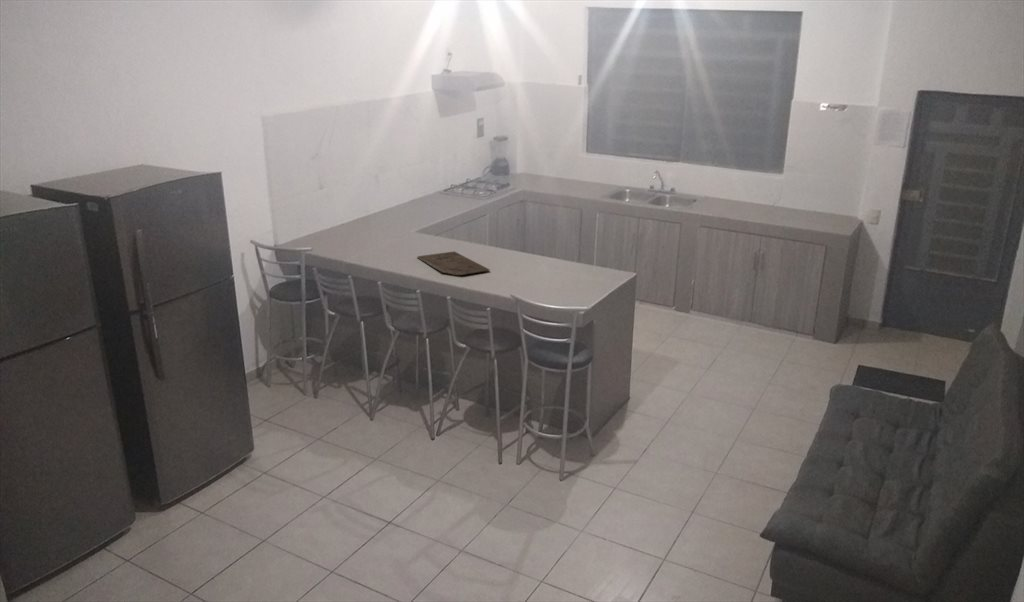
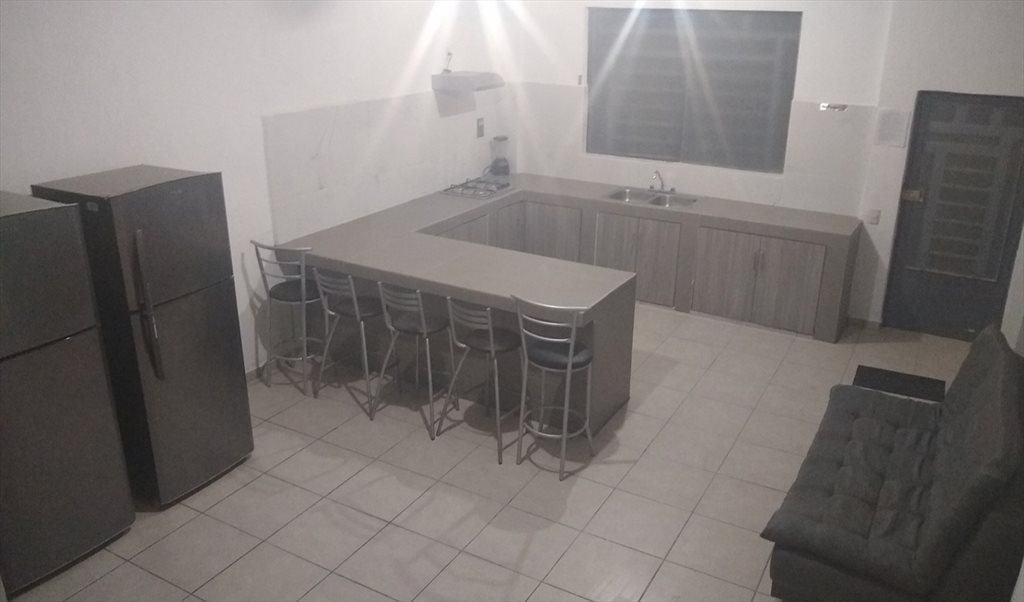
- cutting board (452, 263)
